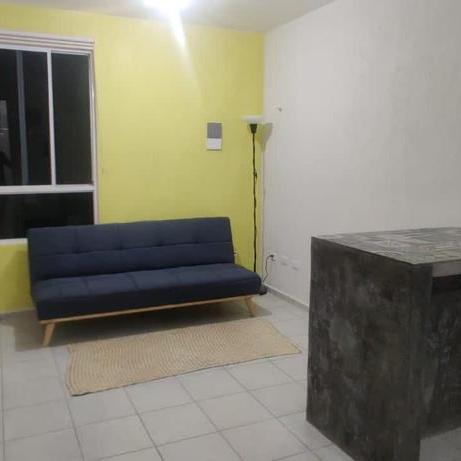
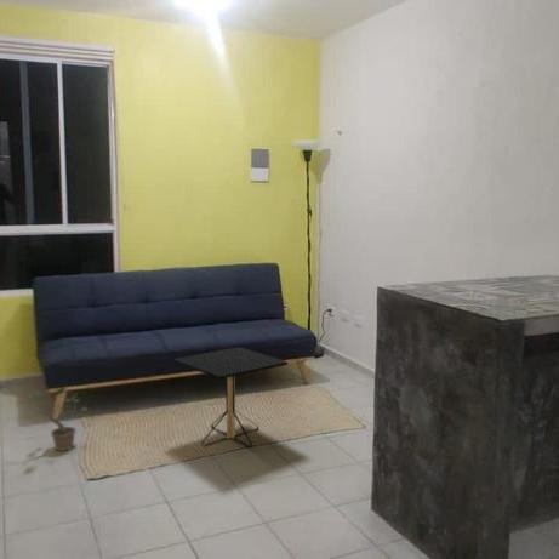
+ potted plant (58, 416)
+ side table (230, 399)
